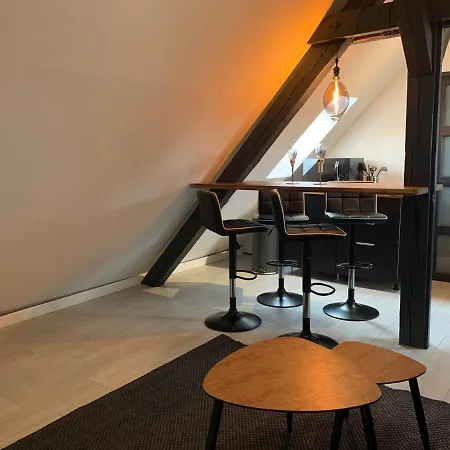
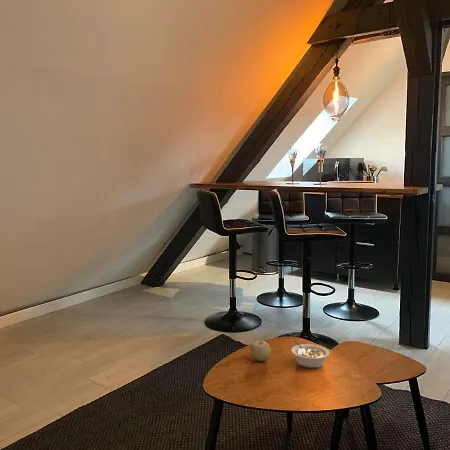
+ fruit (260, 349)
+ legume (308, 355)
